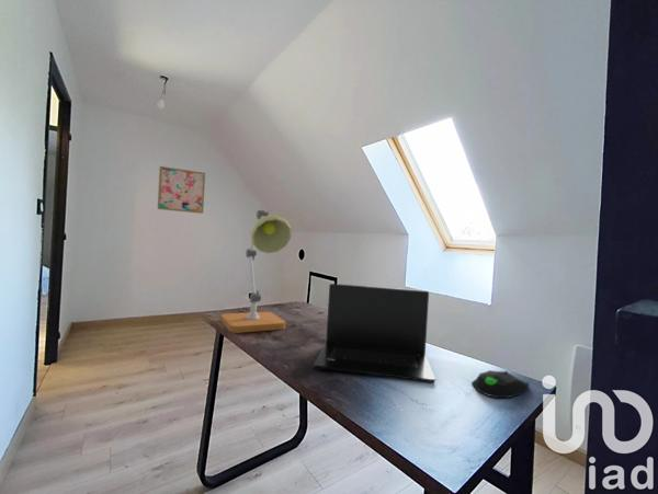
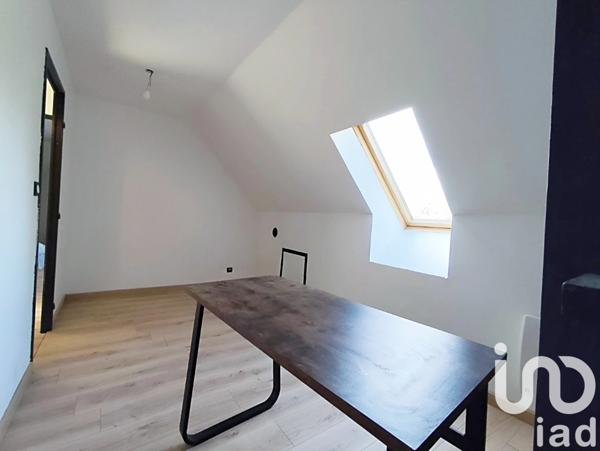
- desk lamp (252, 268)
- computer mouse (497, 379)
- wall art (181, 191)
- laptop (375, 326)
